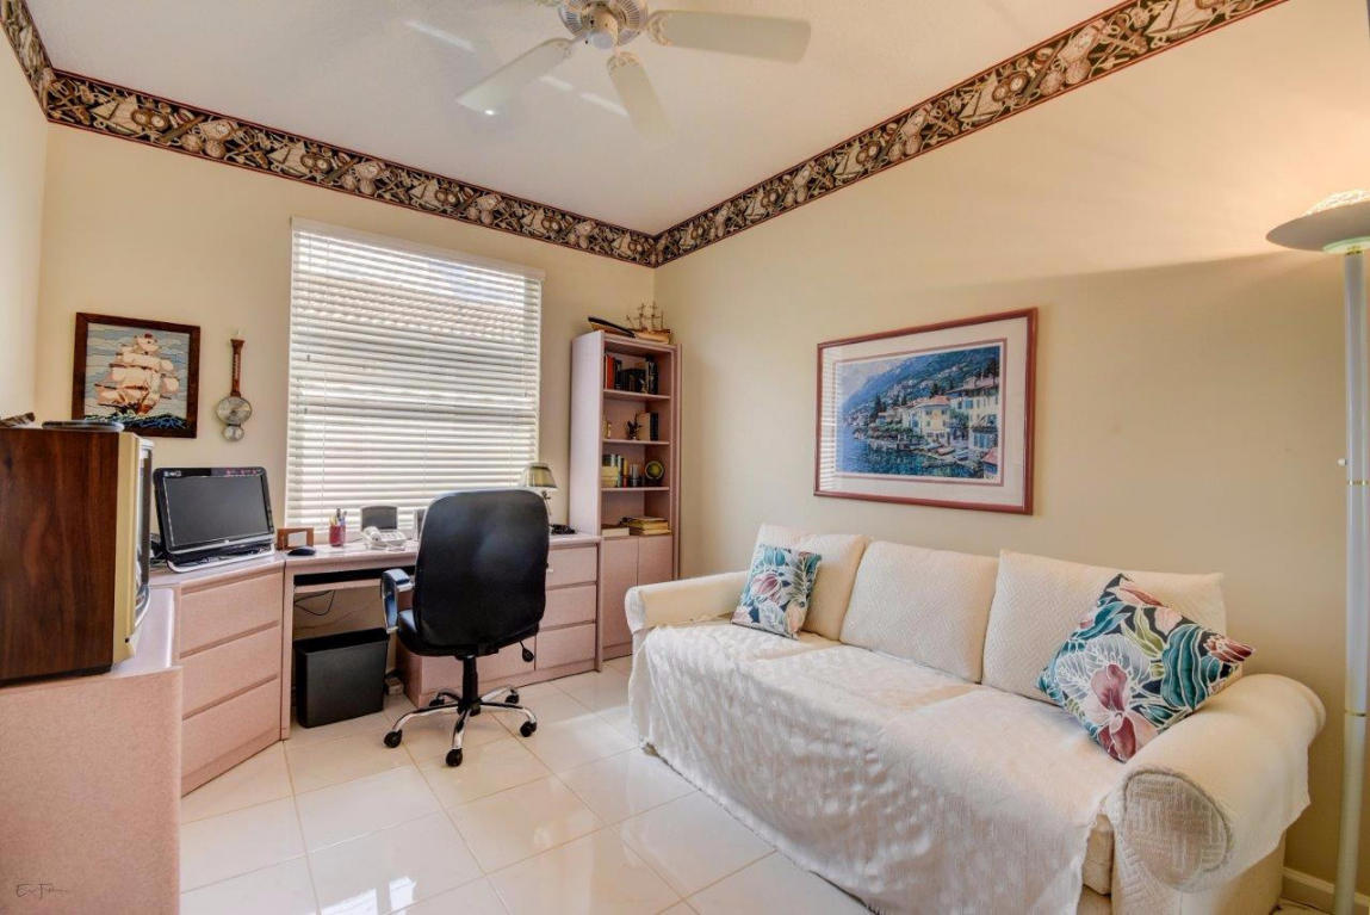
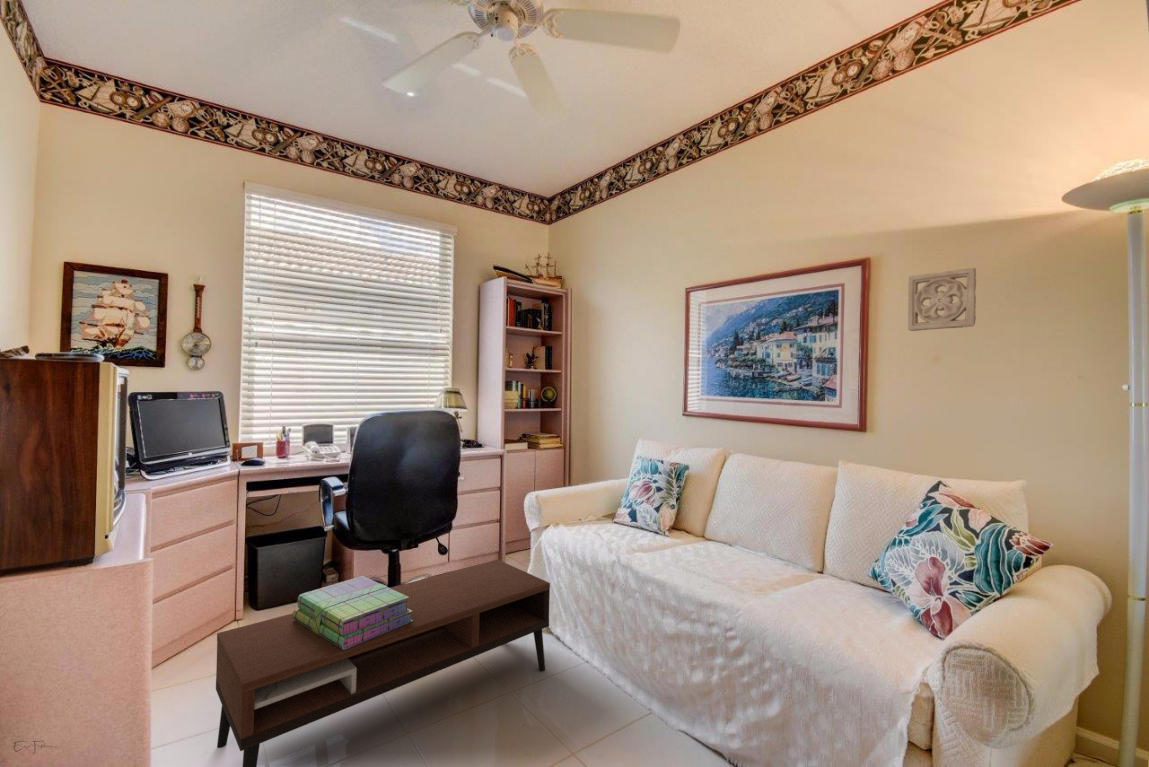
+ coffee table (403, 653)
+ wall ornament (940, 301)
+ stack of books (353, 607)
